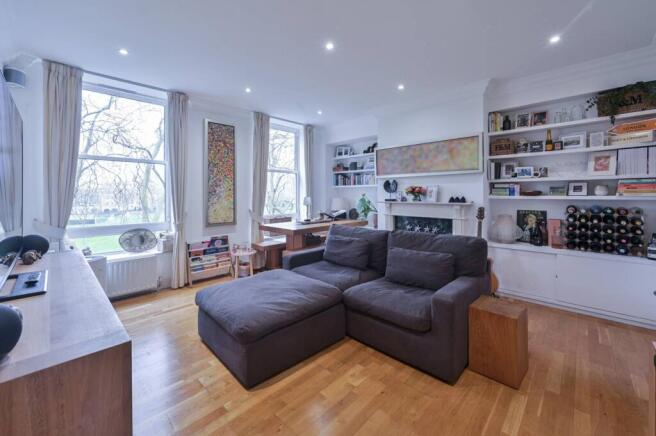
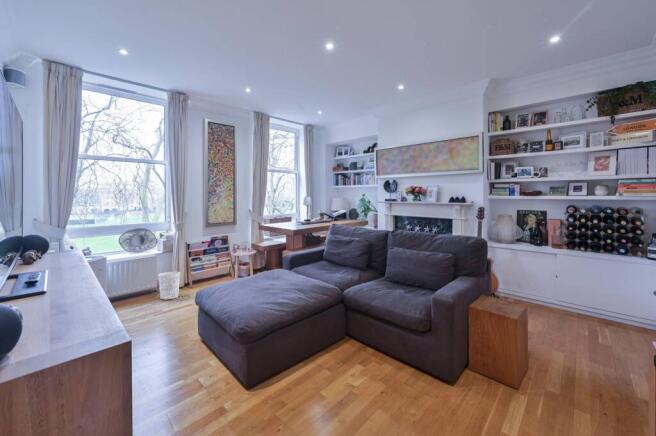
+ wastebasket (169, 285)
